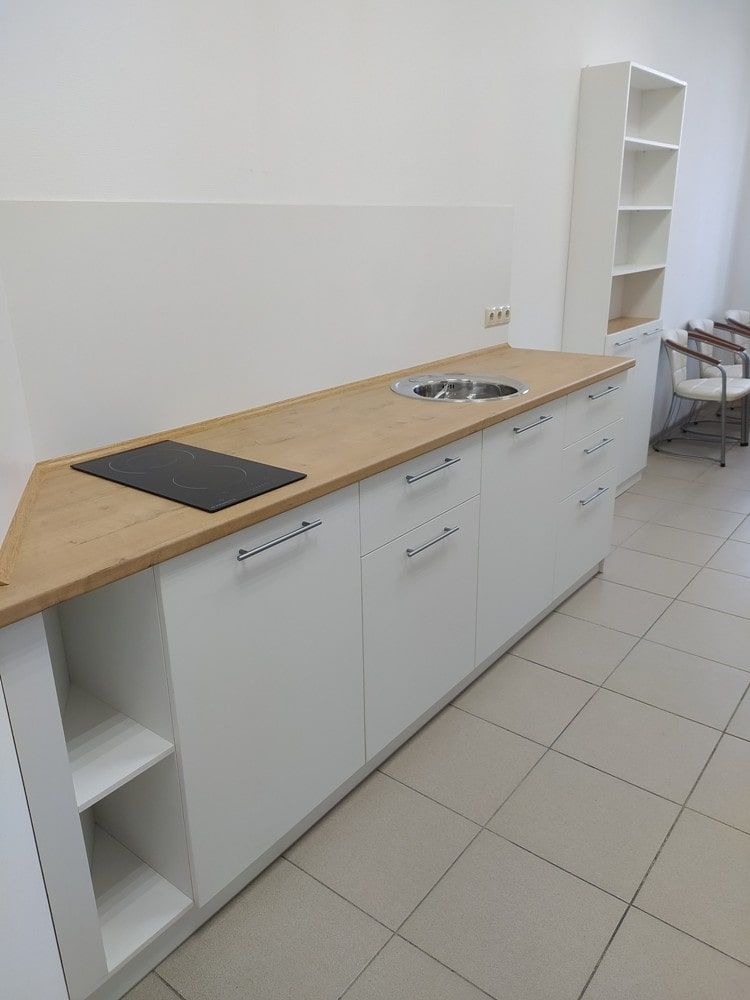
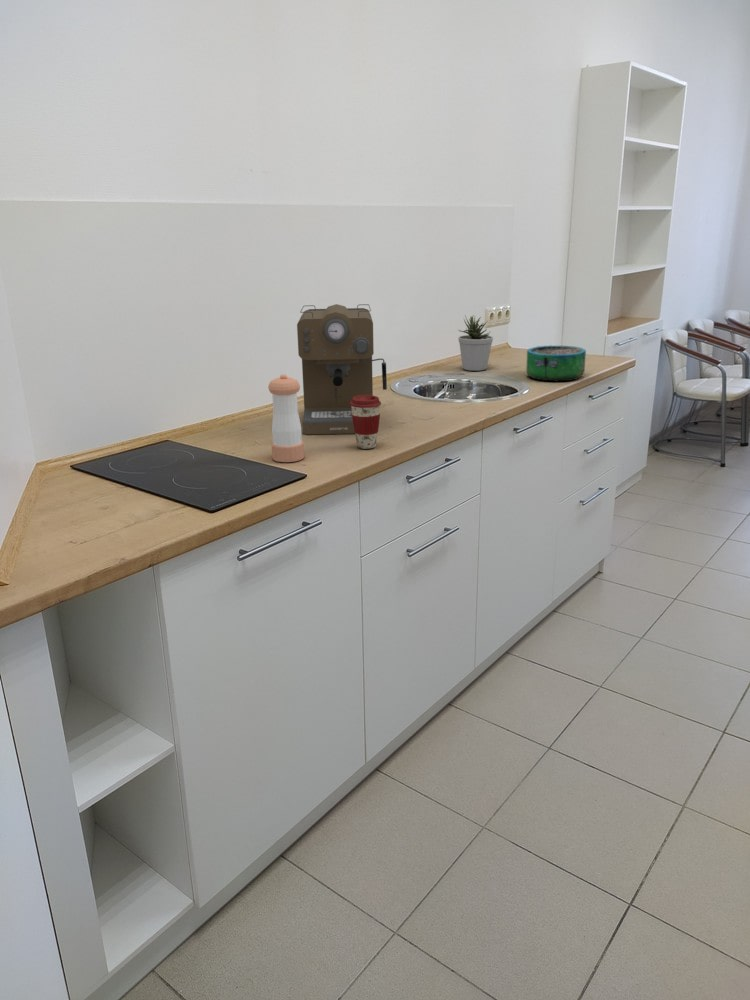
+ coffee maker (343, 367)
+ pepper shaker (285, 417)
+ potted plant (476, 341)
+ coffee cup (365, 422)
+ decorative bowl (555, 362)
